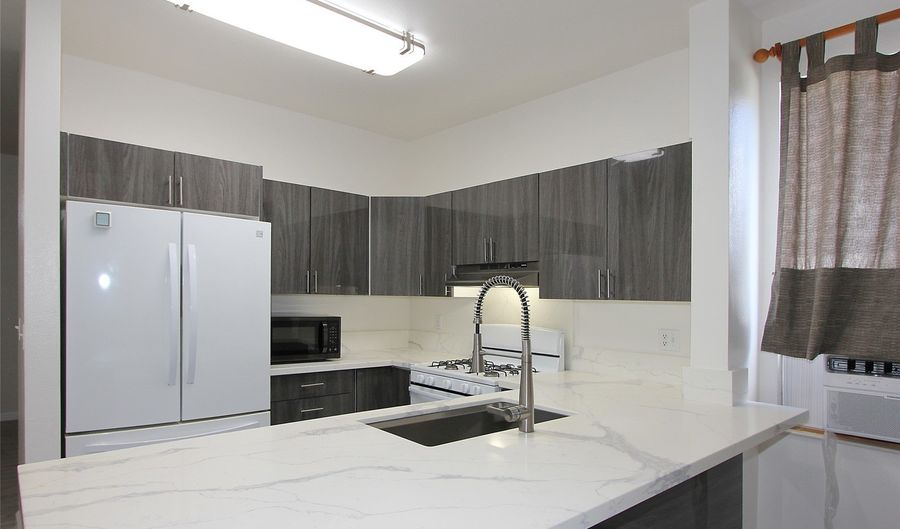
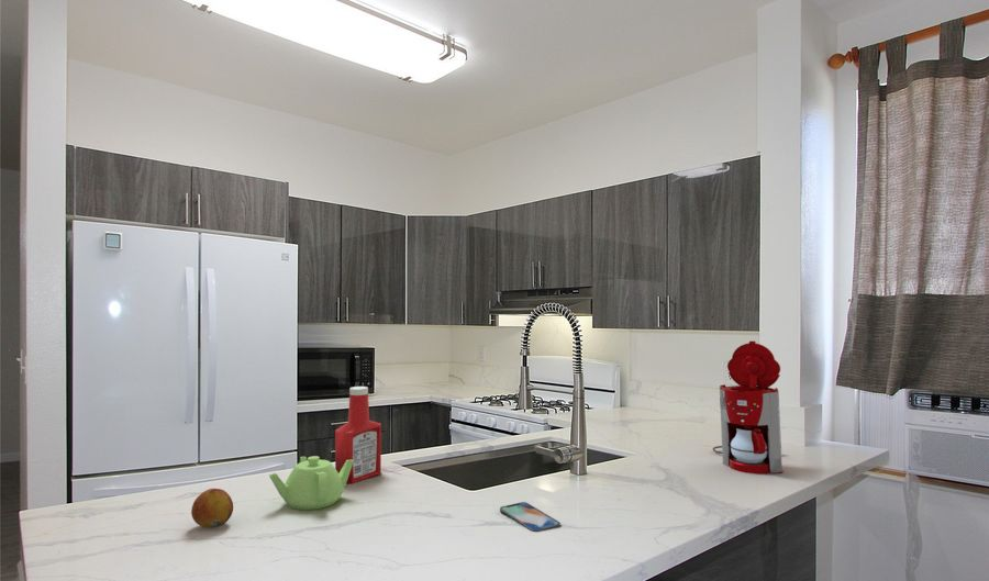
+ teapot (312, 479)
+ soap bottle (358, 432)
+ fruit (212, 506)
+ smartphone (529, 516)
+ coffee maker (746, 400)
